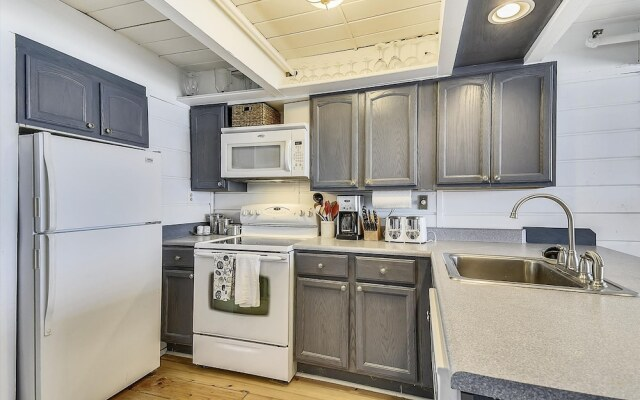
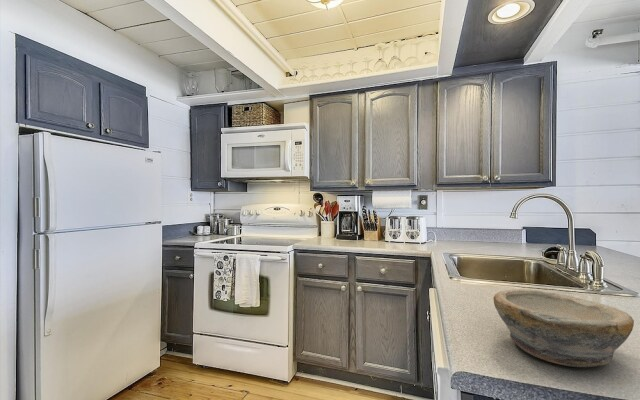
+ bowl (555, 326)
